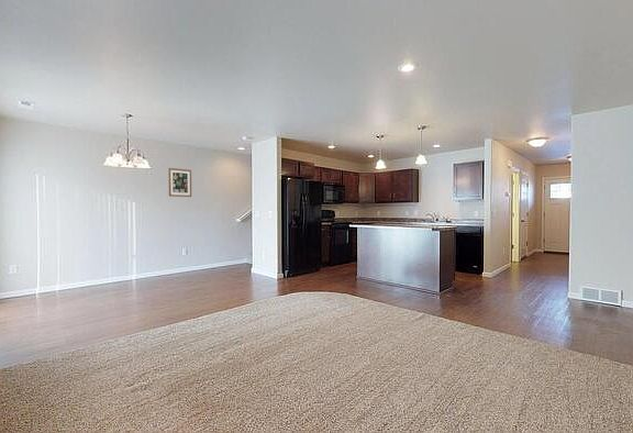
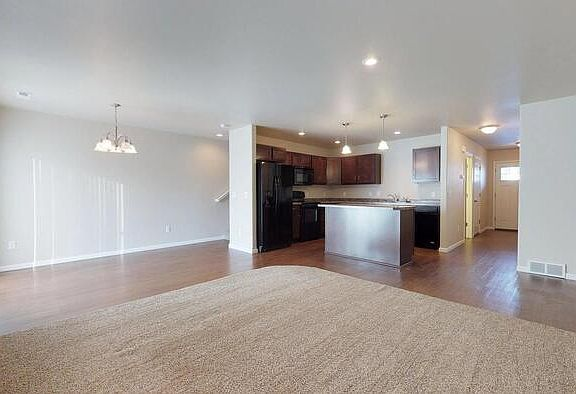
- wall art (180, 182)
